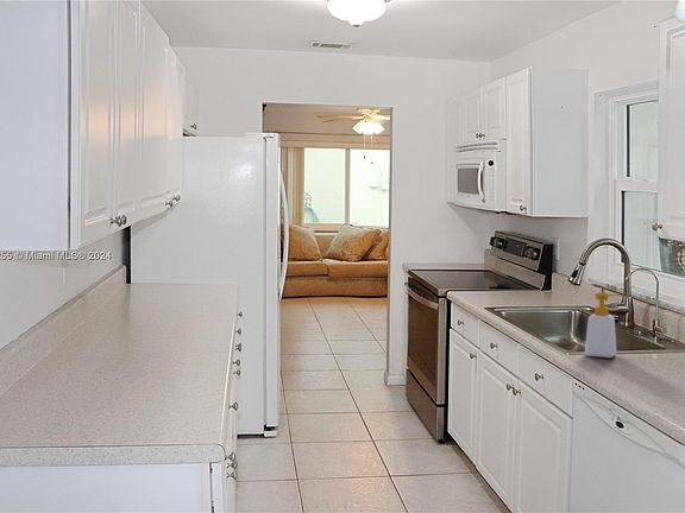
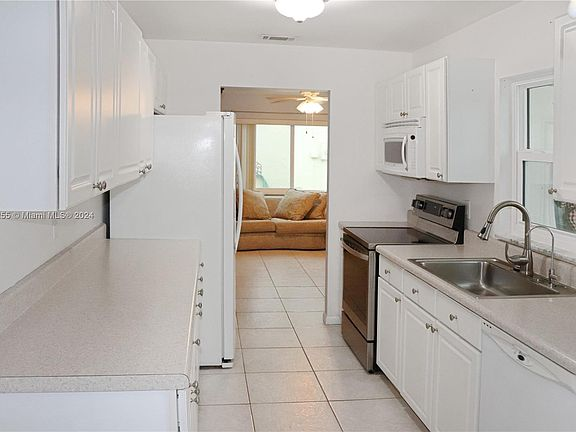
- soap bottle (608, 323)
